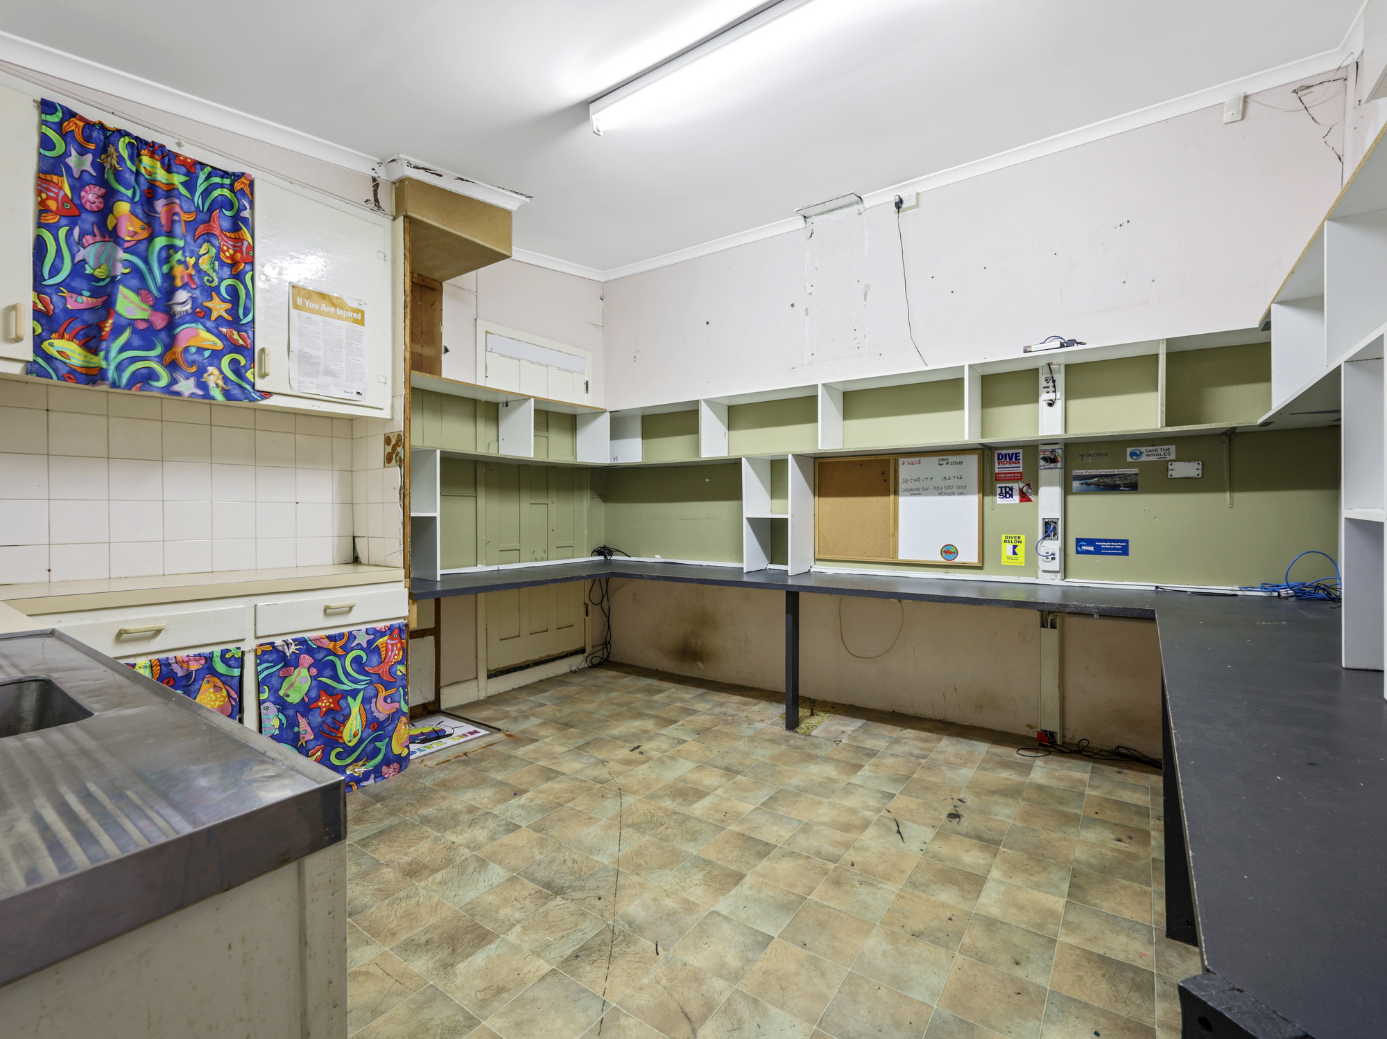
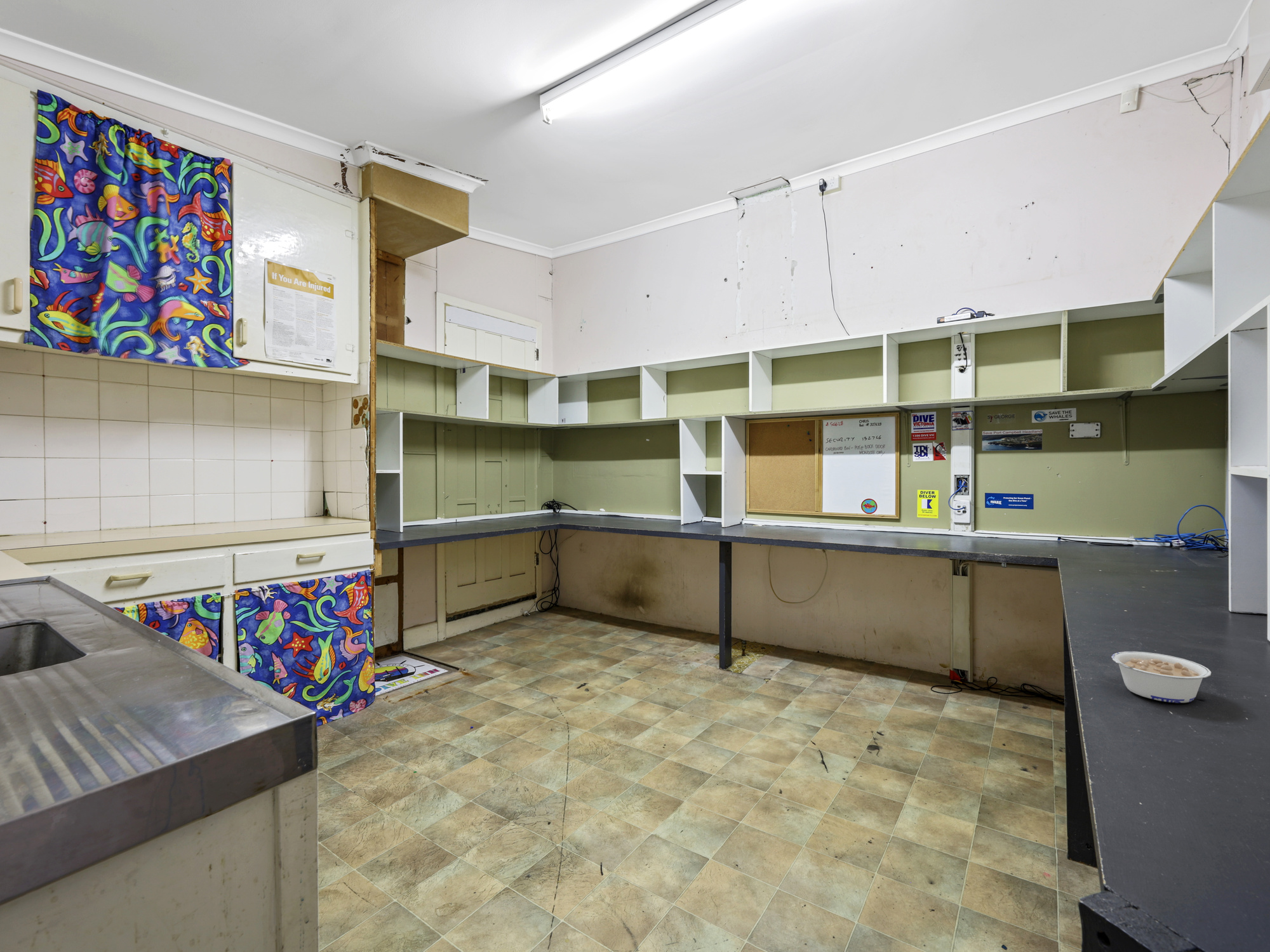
+ legume (1159, 676)
